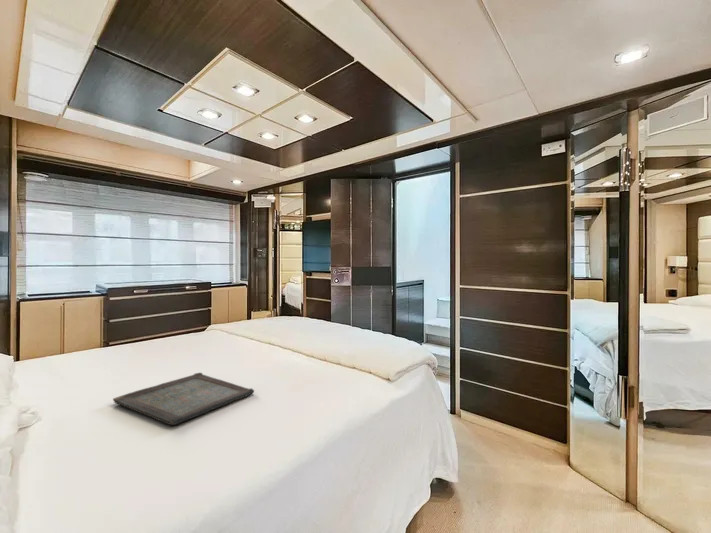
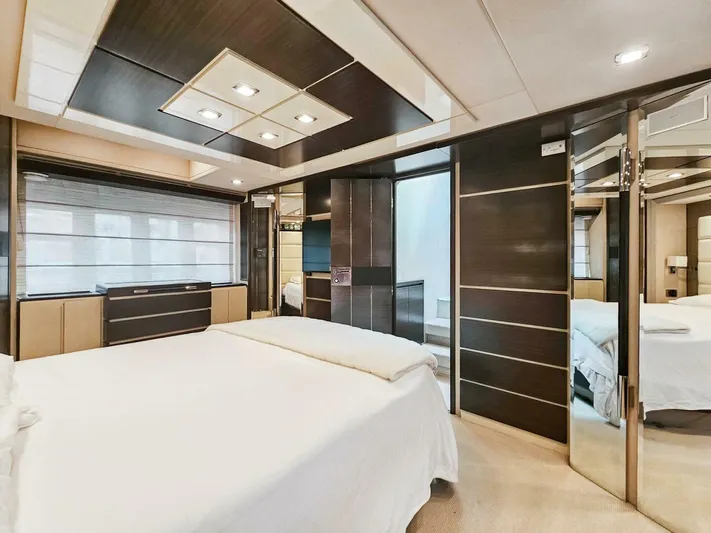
- serving tray (186, 395)
